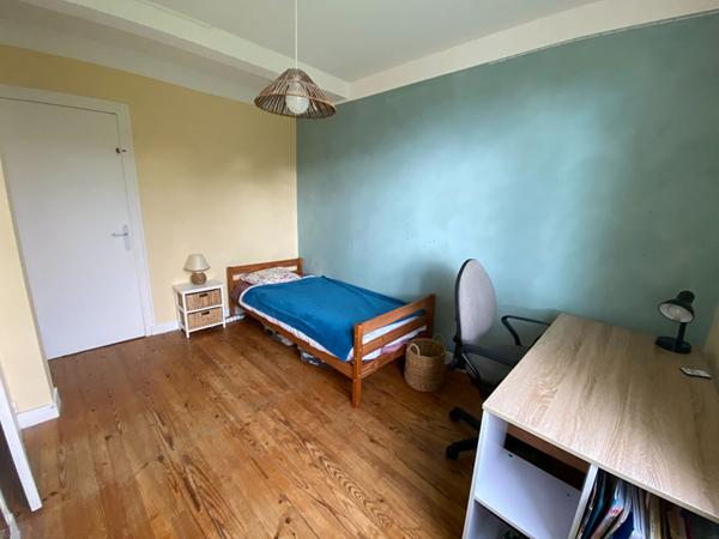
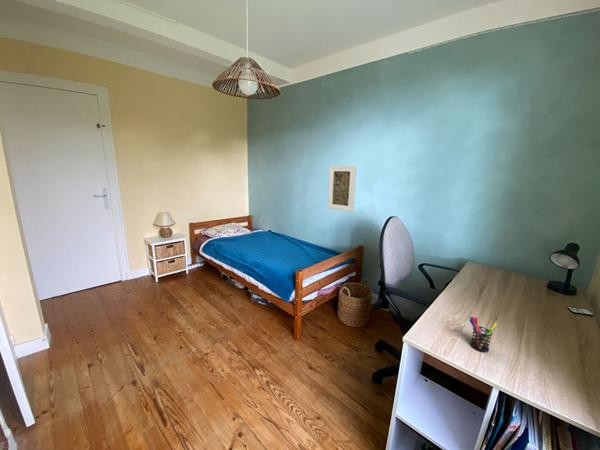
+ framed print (341, 188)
+ pen holder (482, 333)
